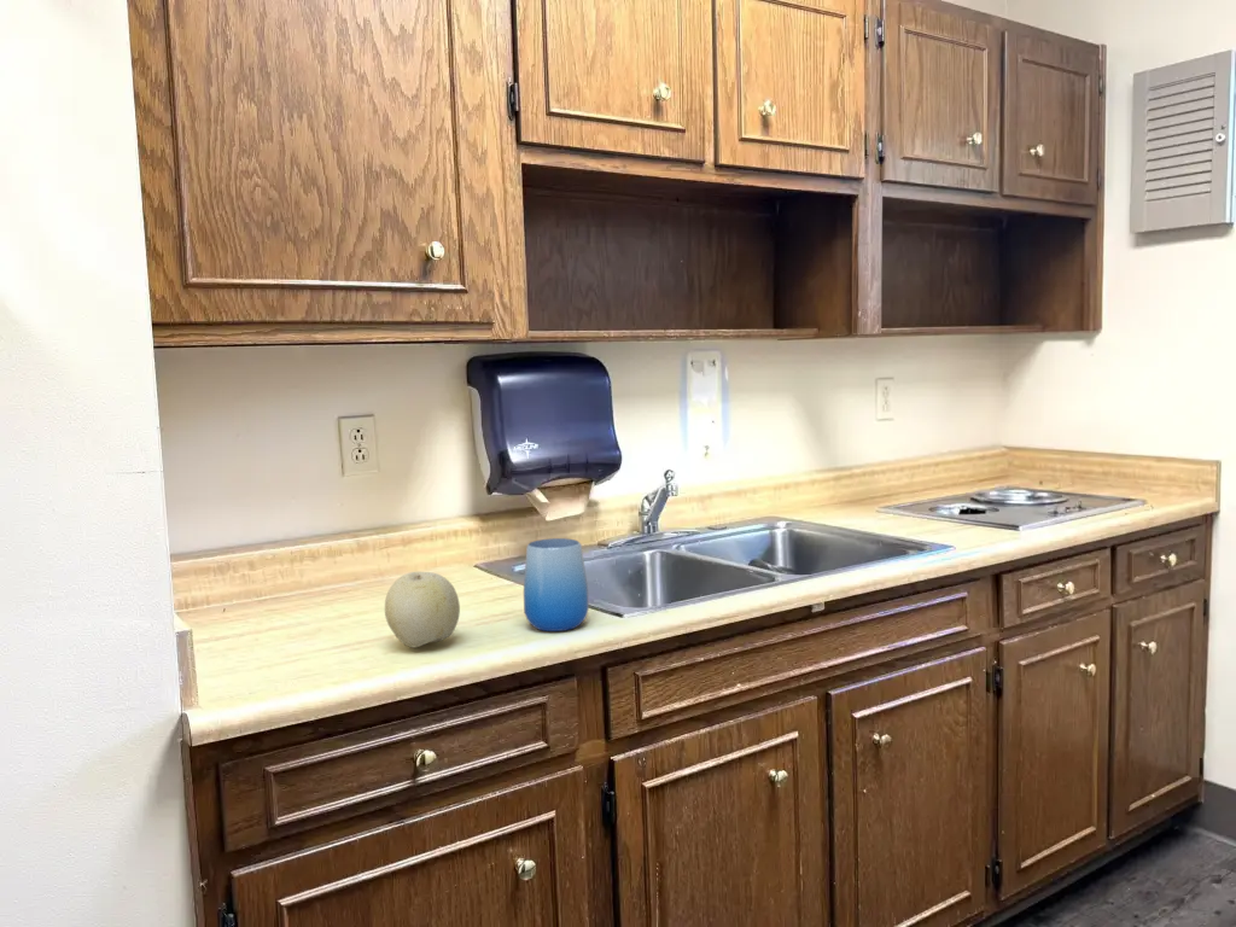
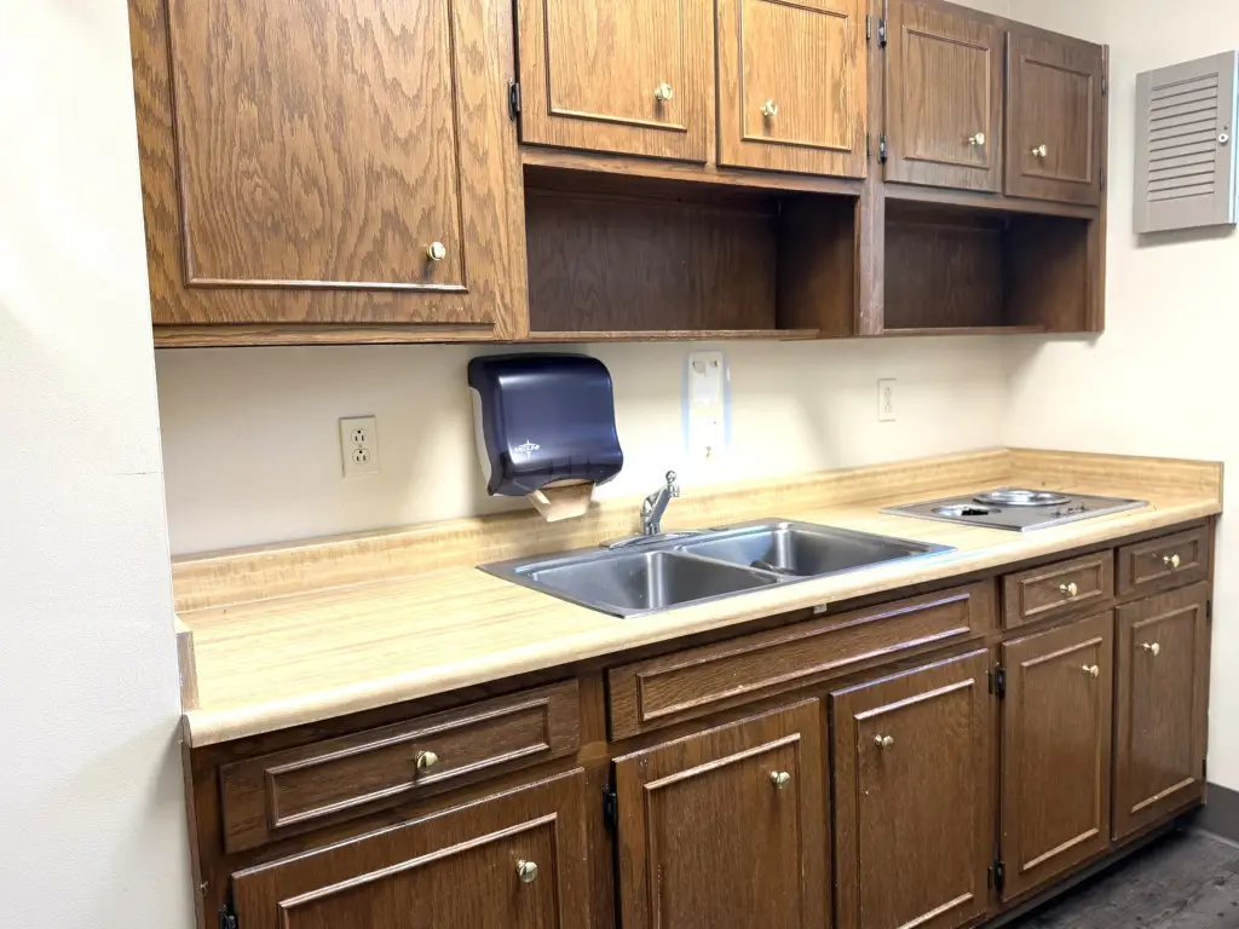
- fruit (421, 608)
- cup (555, 583)
